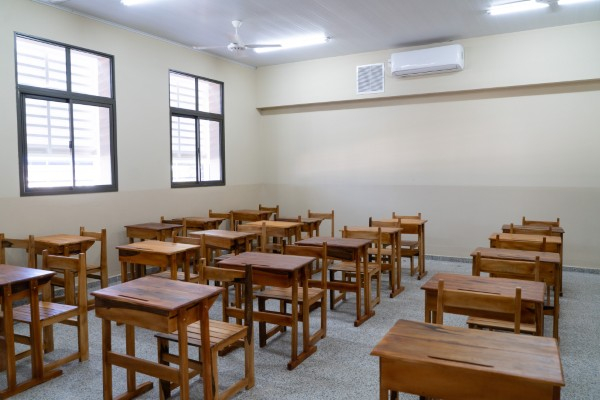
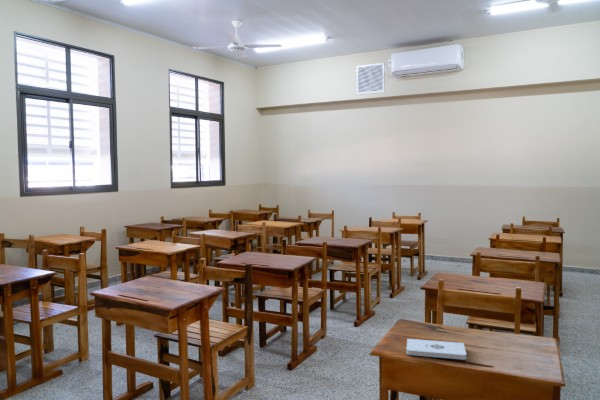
+ notepad (435, 348)
